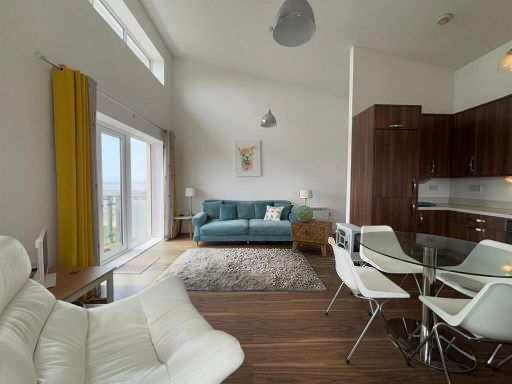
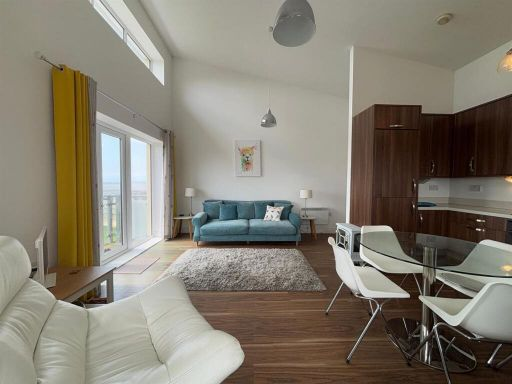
- decorative globe (304, 213)
- side table (311, 236)
